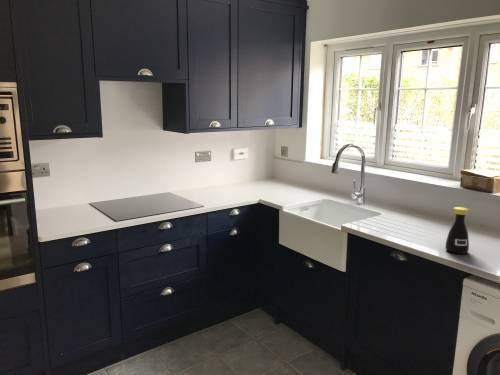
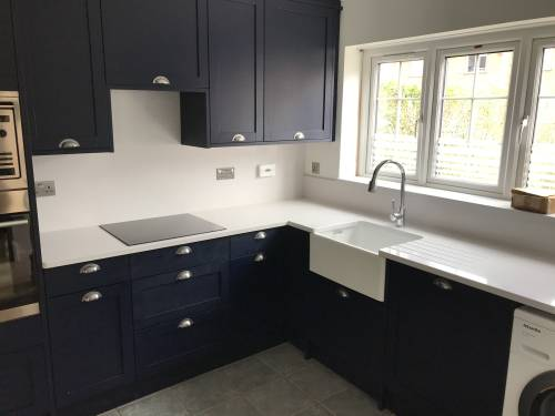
- bottle (458, 229)
